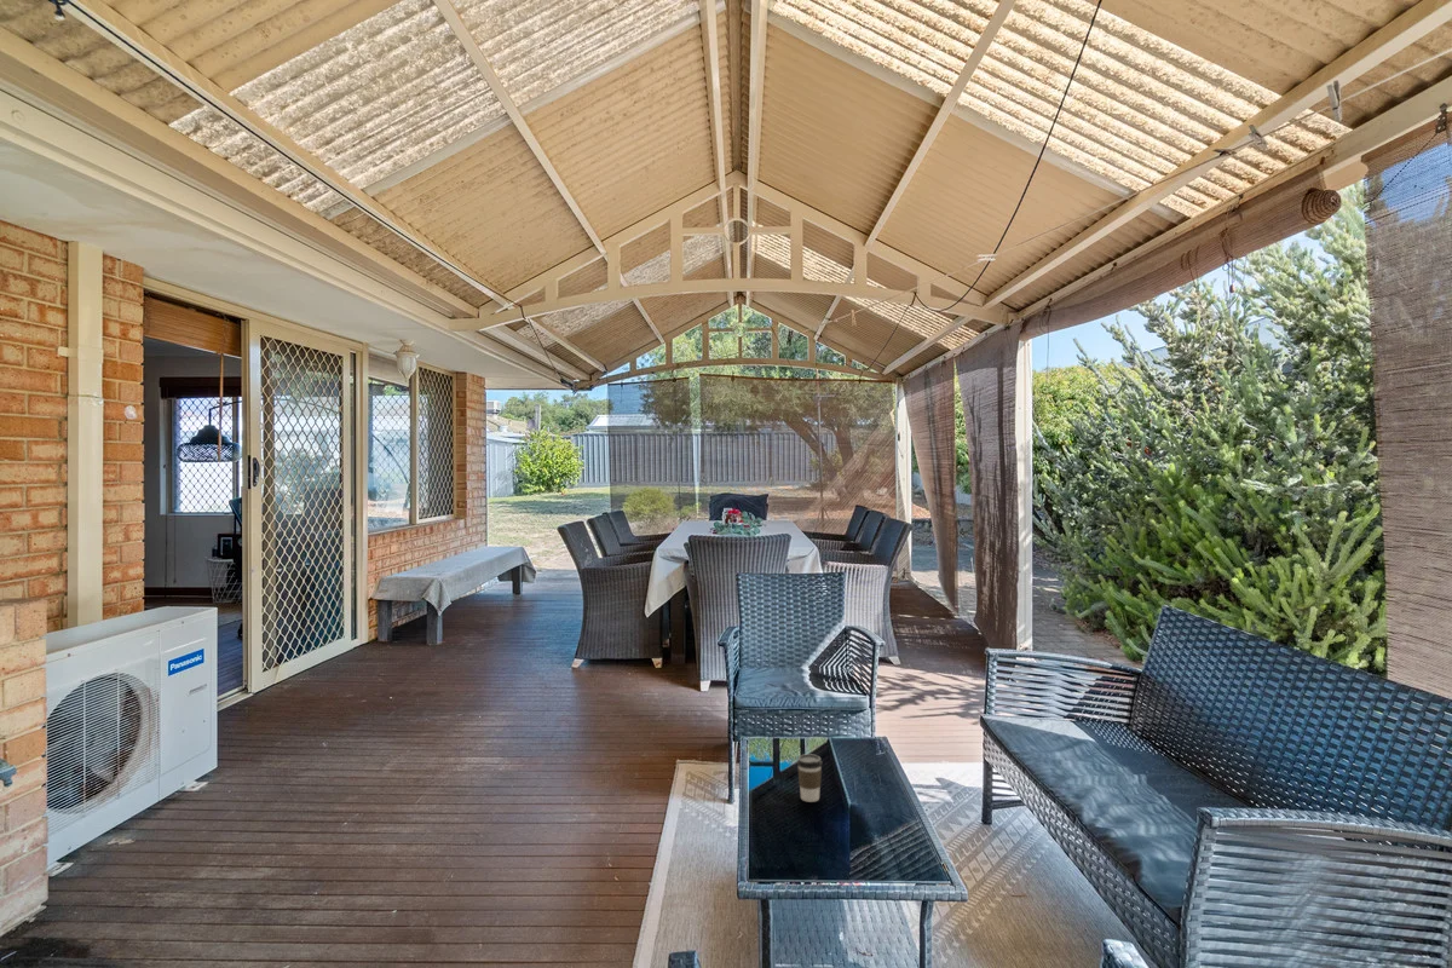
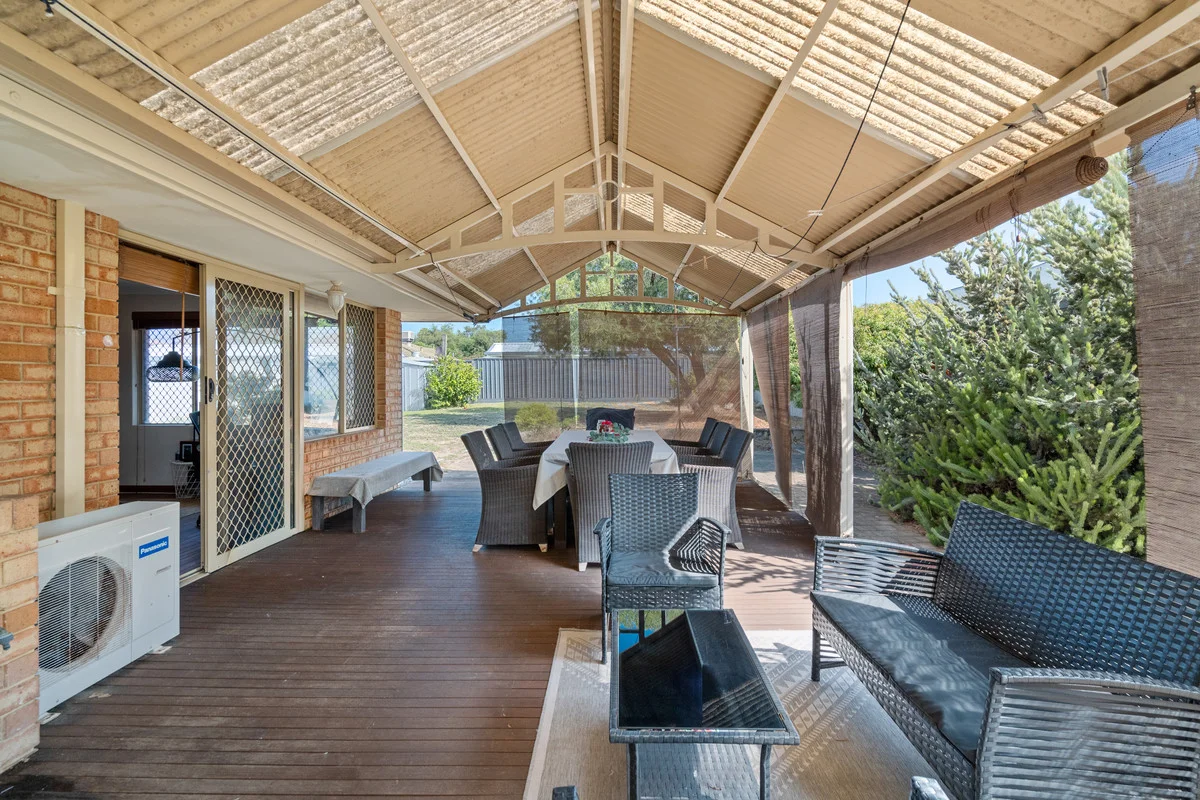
- coffee cup (809, 778)
